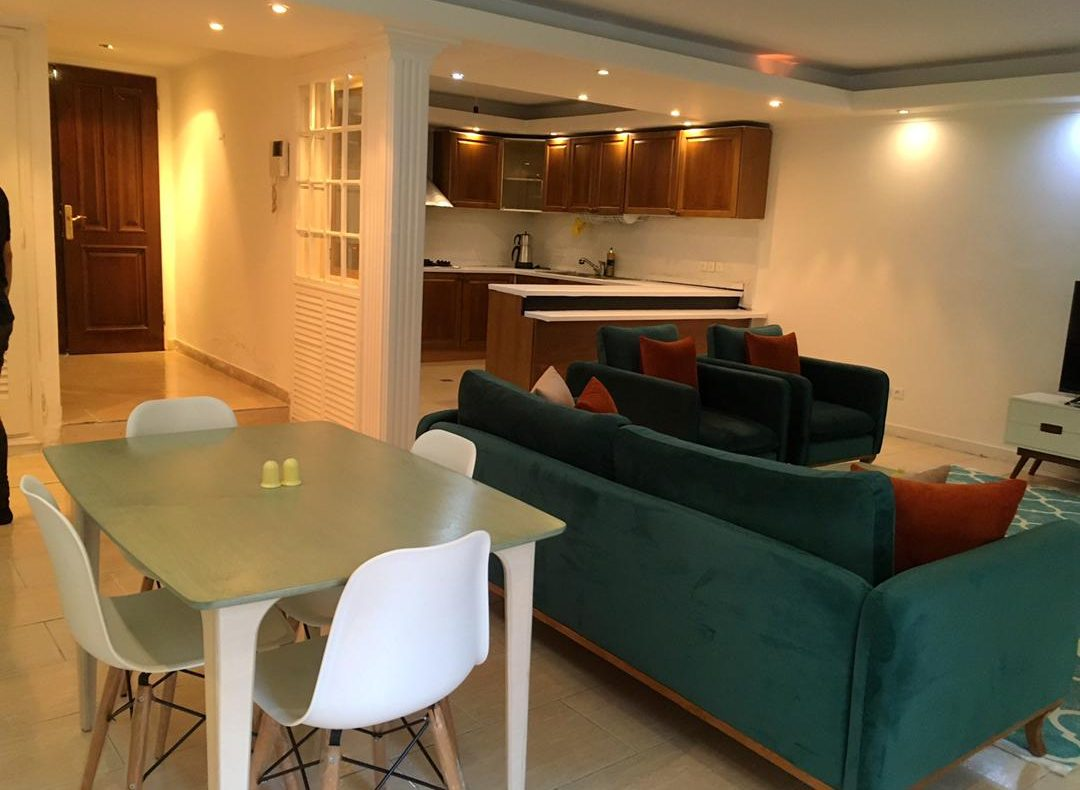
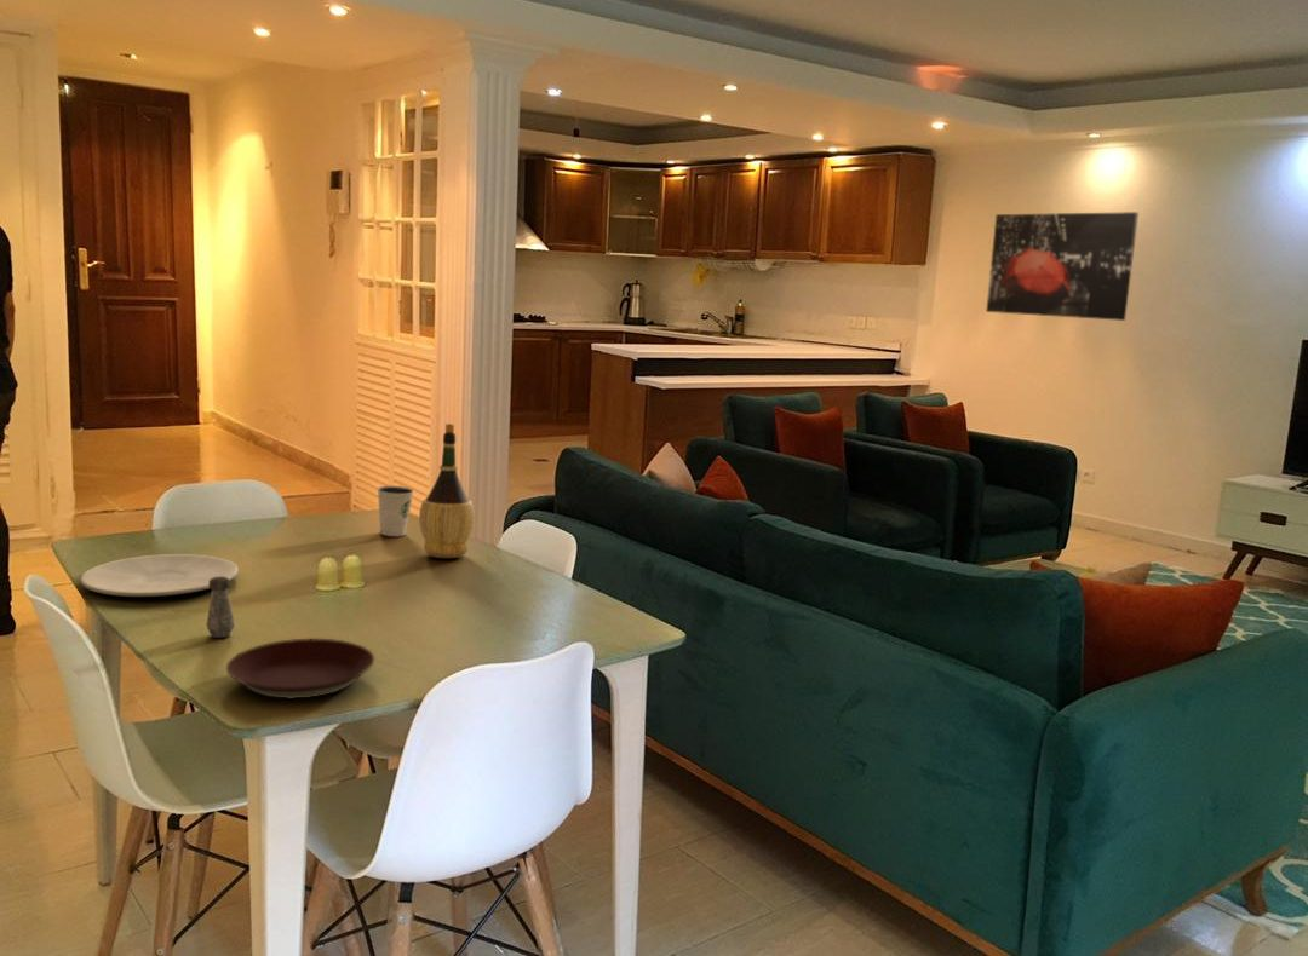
+ dixie cup (395, 511)
+ plate (302, 670)
+ wine bottle (447, 490)
+ wall art (1057, 265)
+ plate (161, 576)
+ salt shaker (219, 606)
